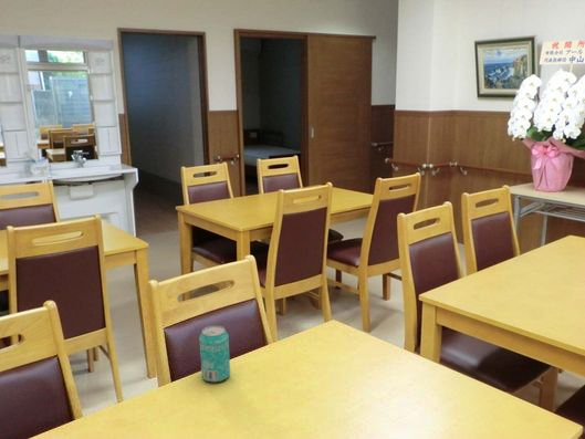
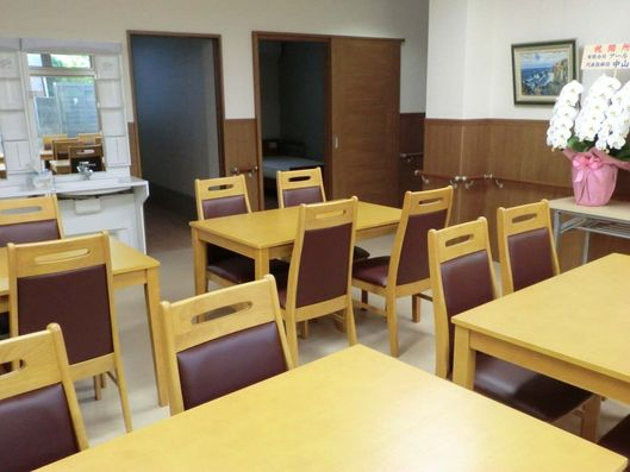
- beverage can (215, 353)
